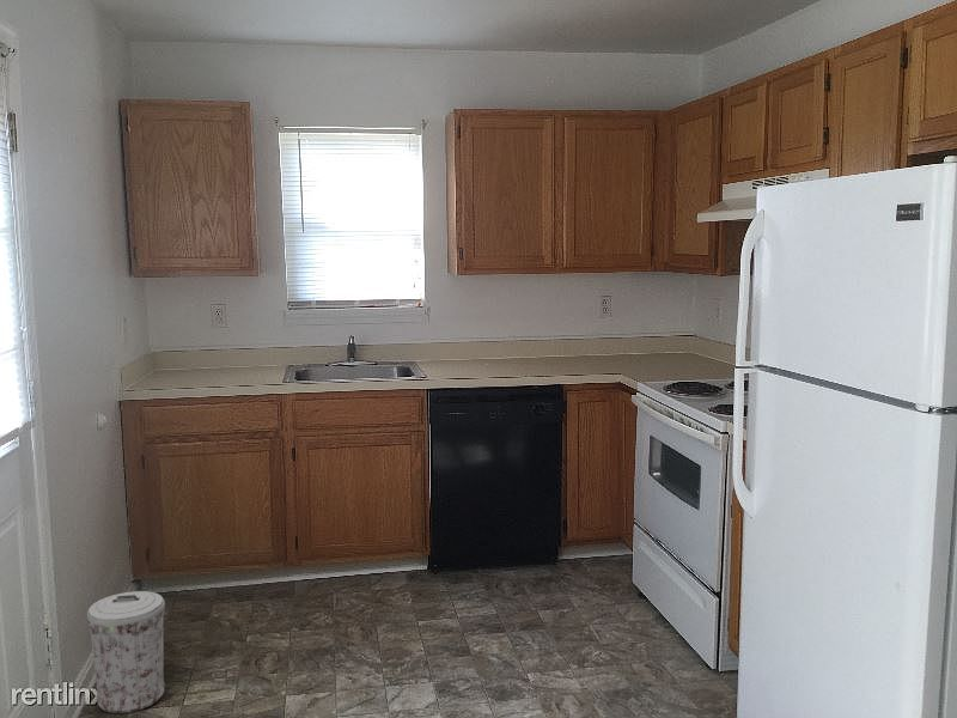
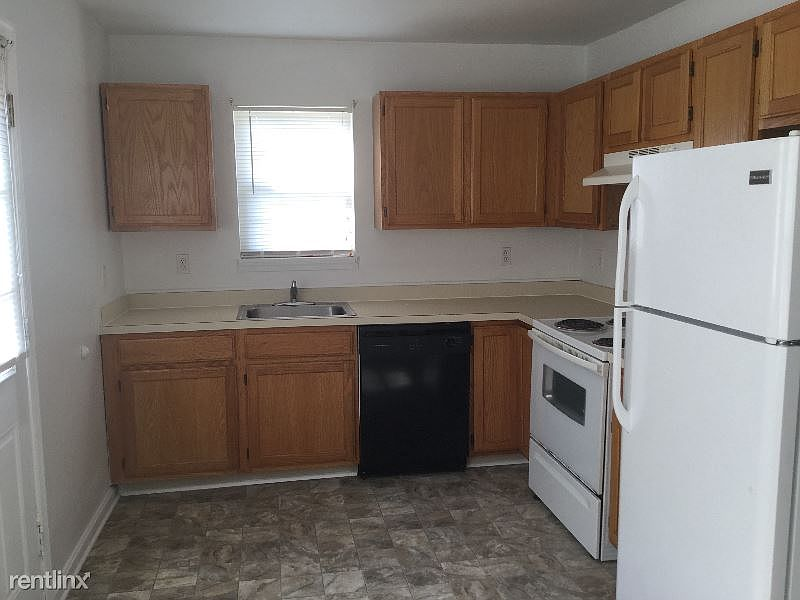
- trash can (128, 646)
